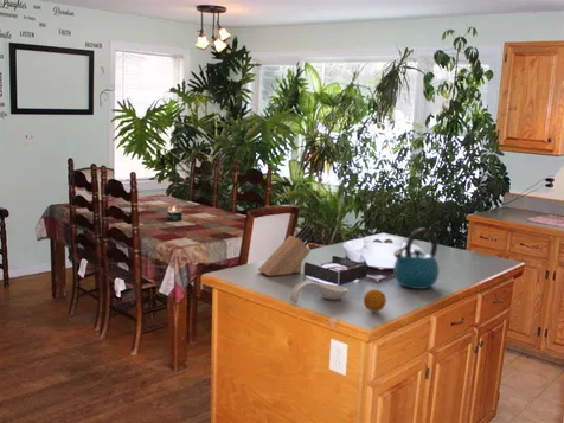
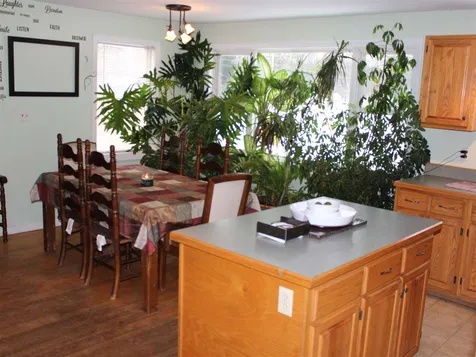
- kettle (415, 257)
- spoon rest (319, 289)
- fruit (374, 300)
- knife block (288, 249)
